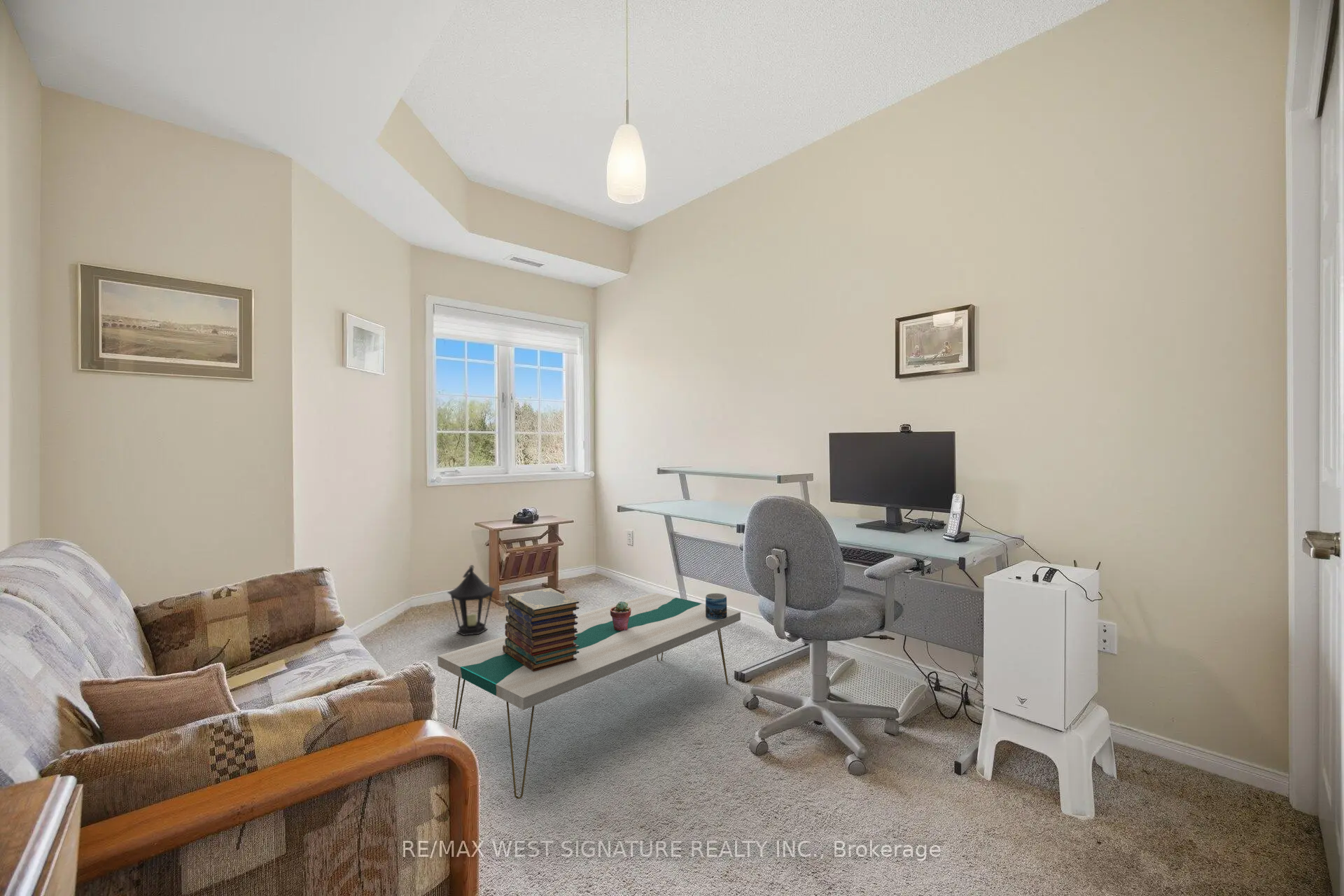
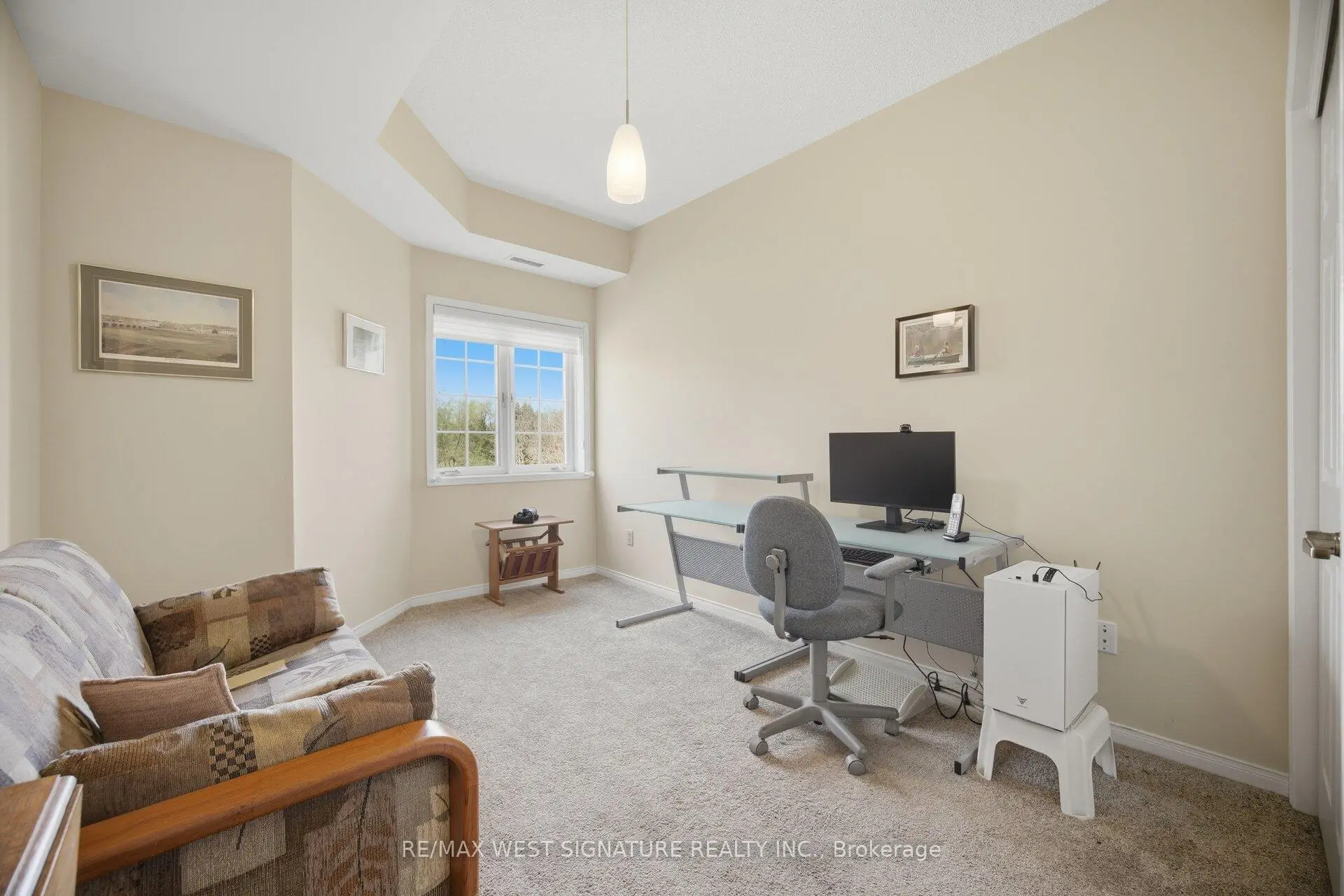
- lantern (472, 598)
- coffee table (606, 673)
- mug (716, 605)
- book stack (541, 626)
- potted succulent (620, 614)
